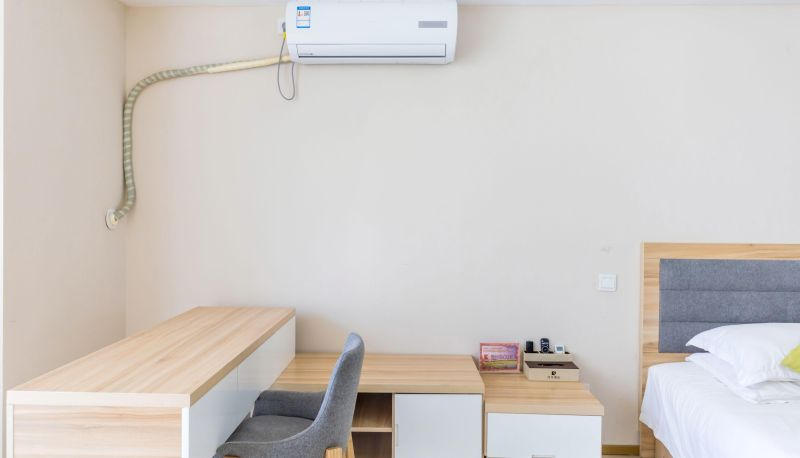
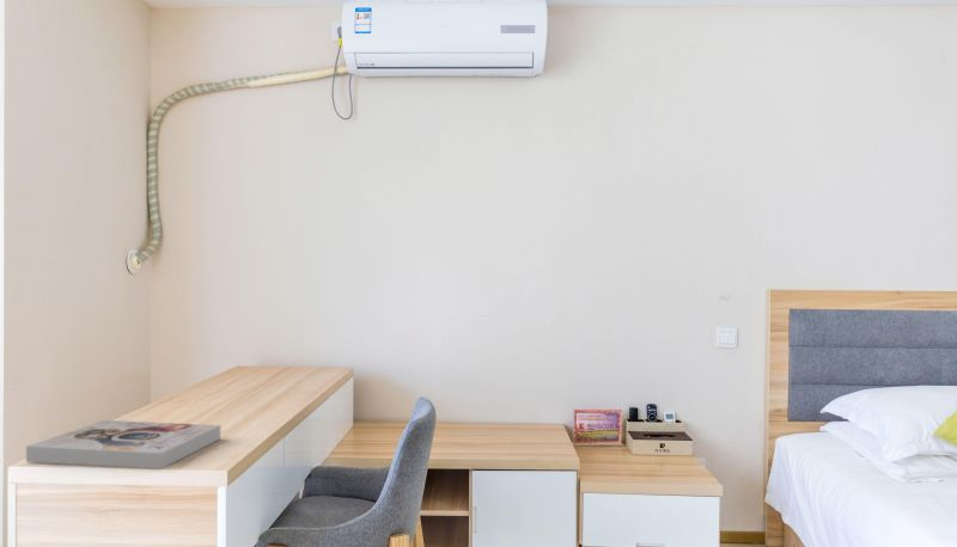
+ book (129, 442)
